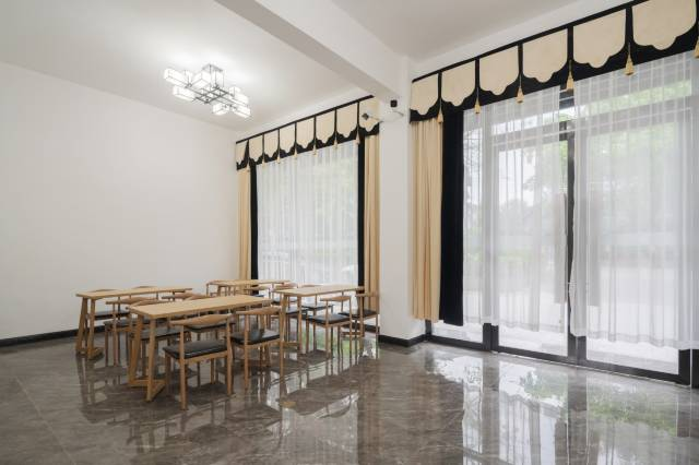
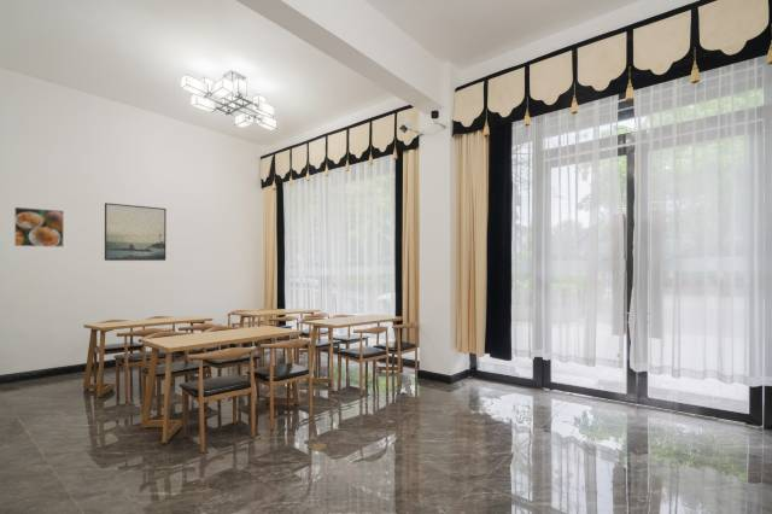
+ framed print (39, 227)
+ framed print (136, 233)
